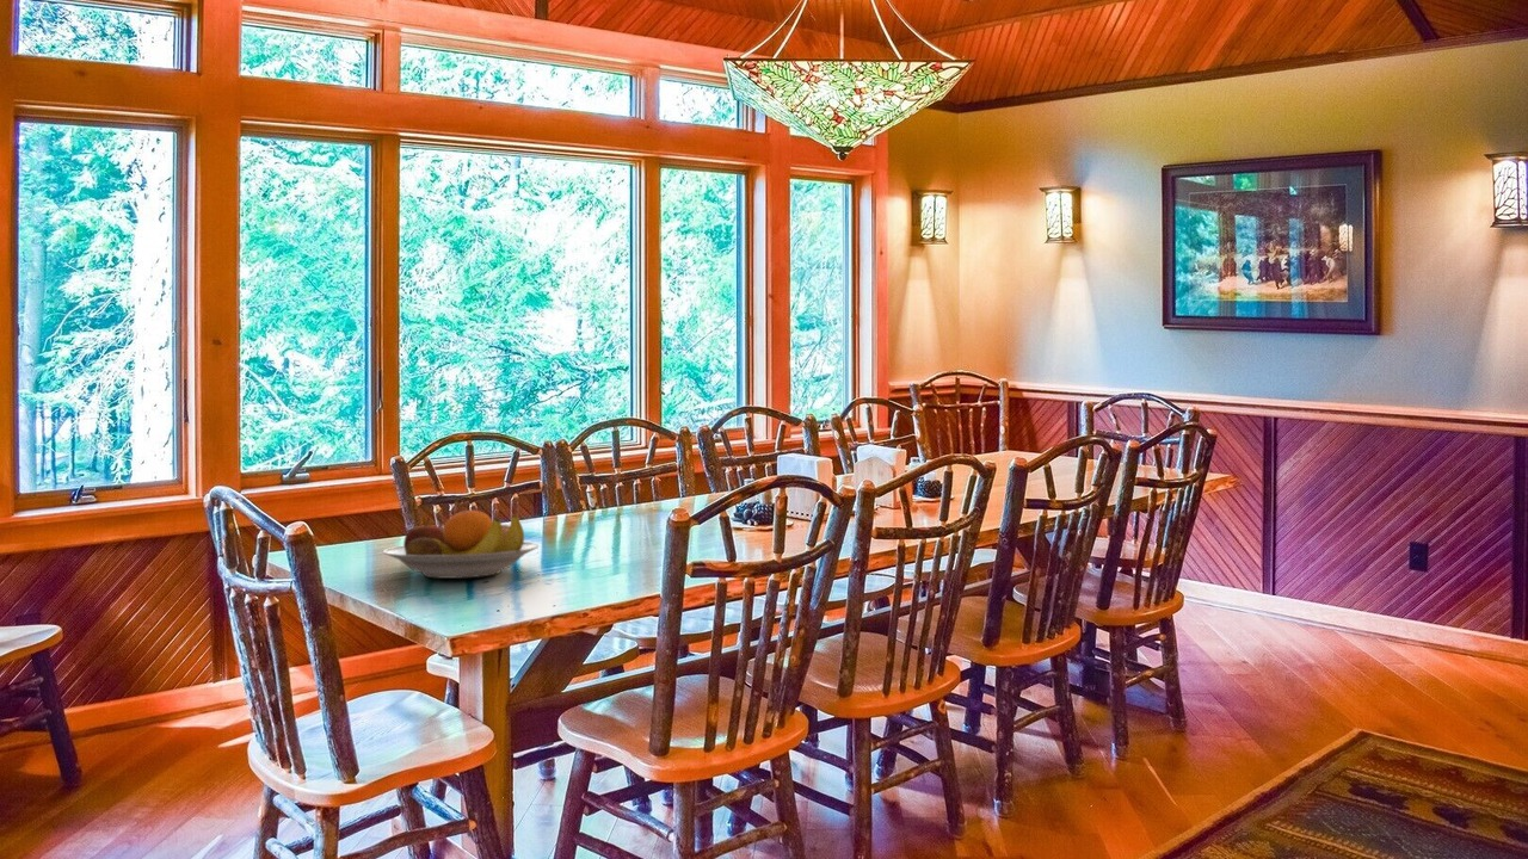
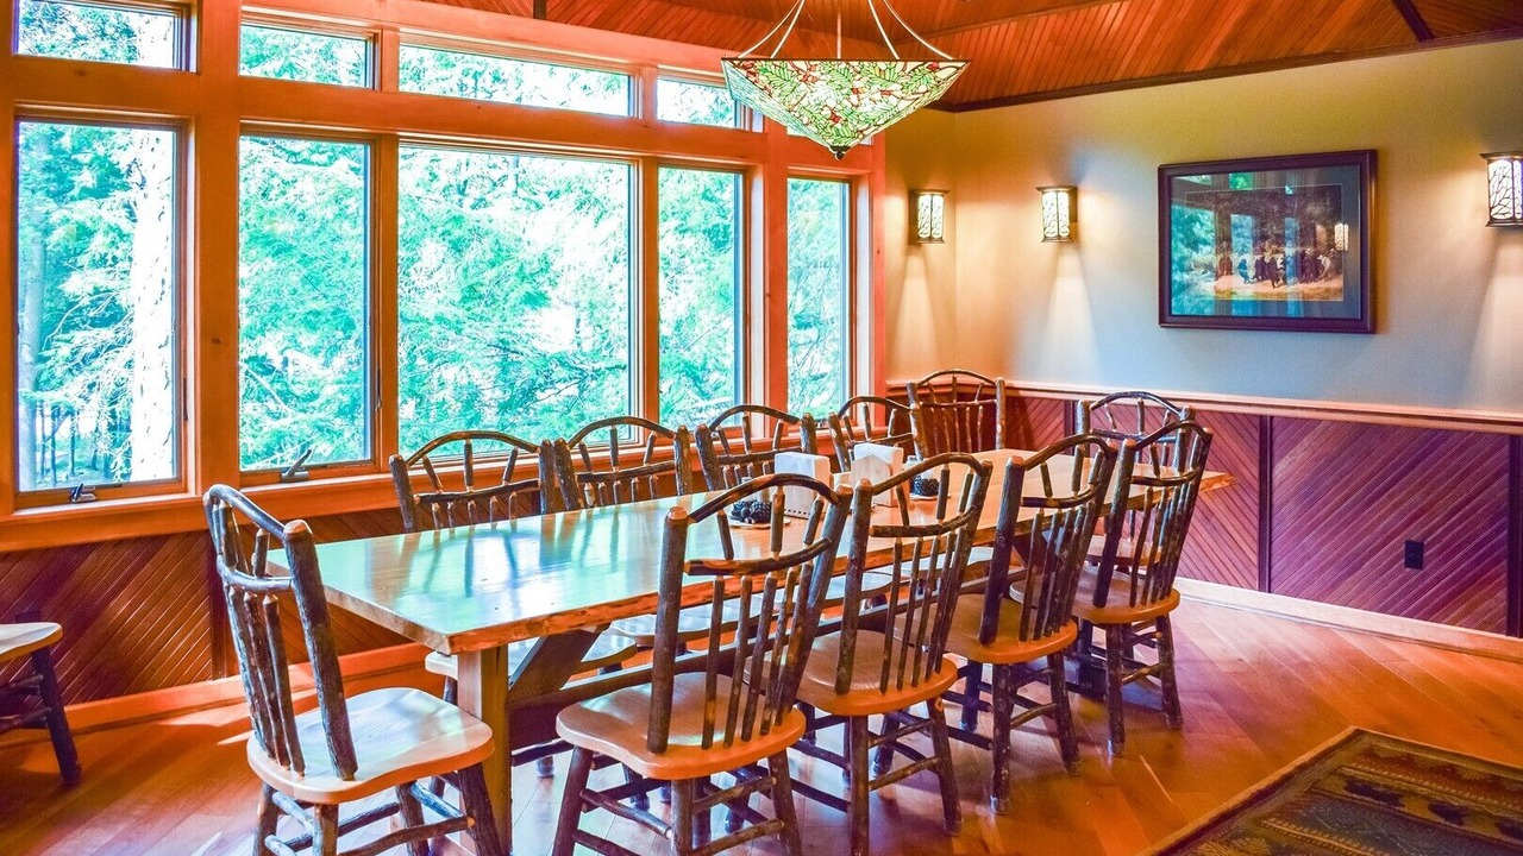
- fruit bowl (462, 542)
